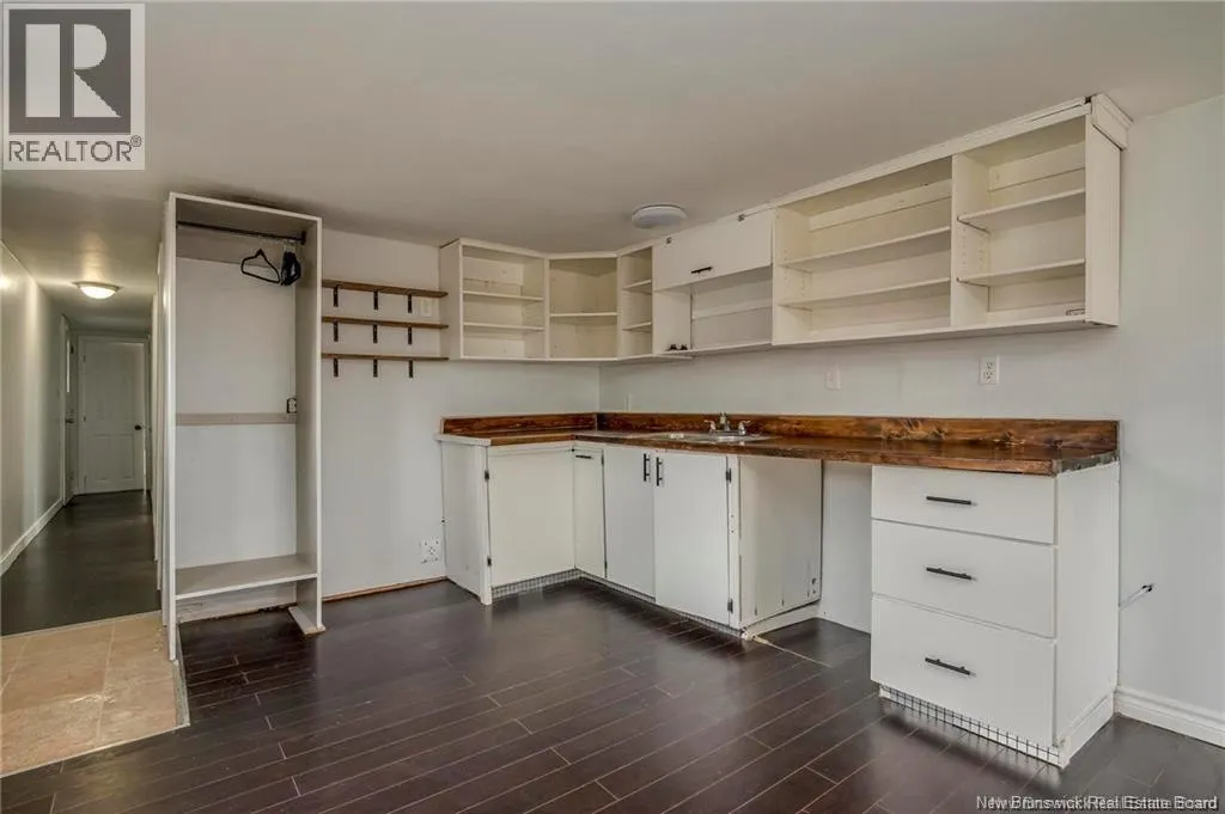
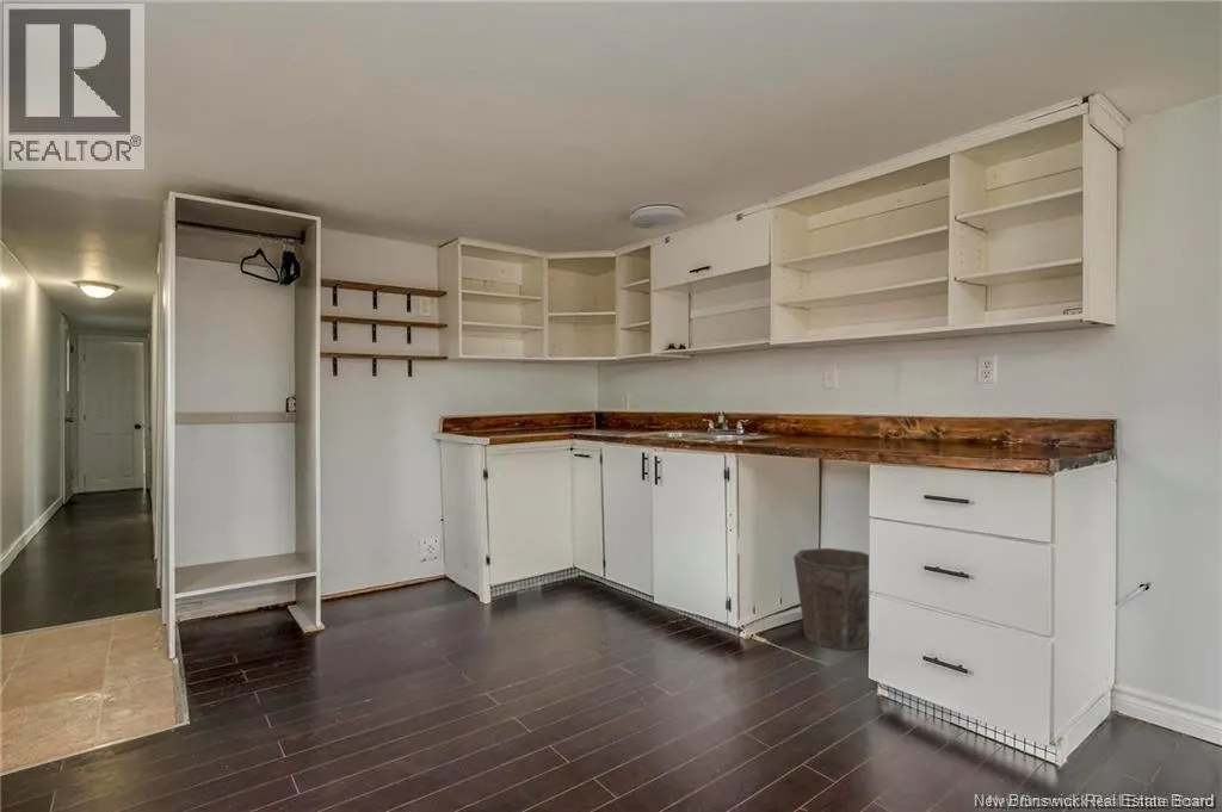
+ waste bin (837, 597)
